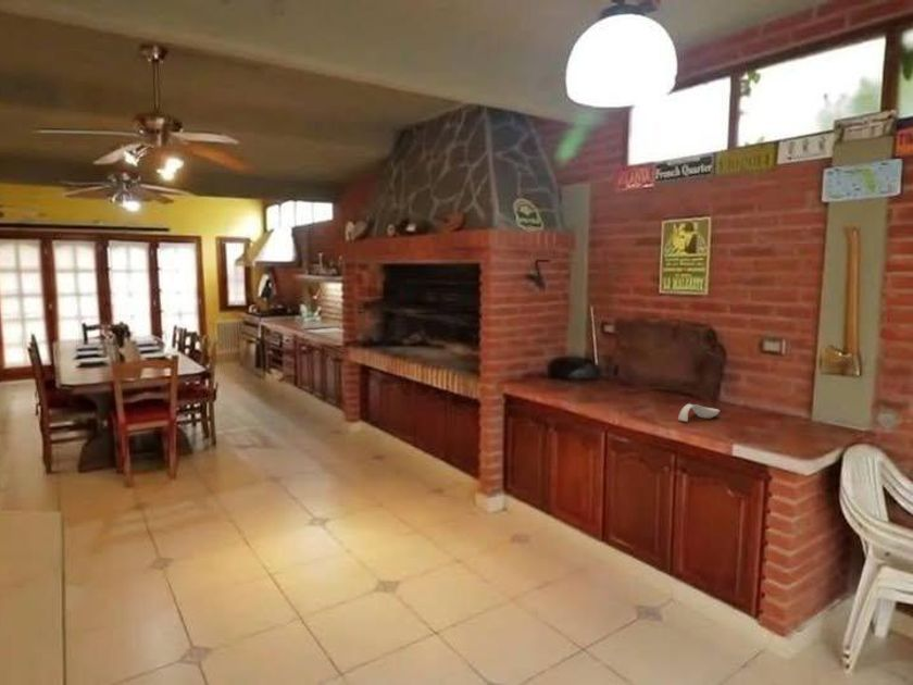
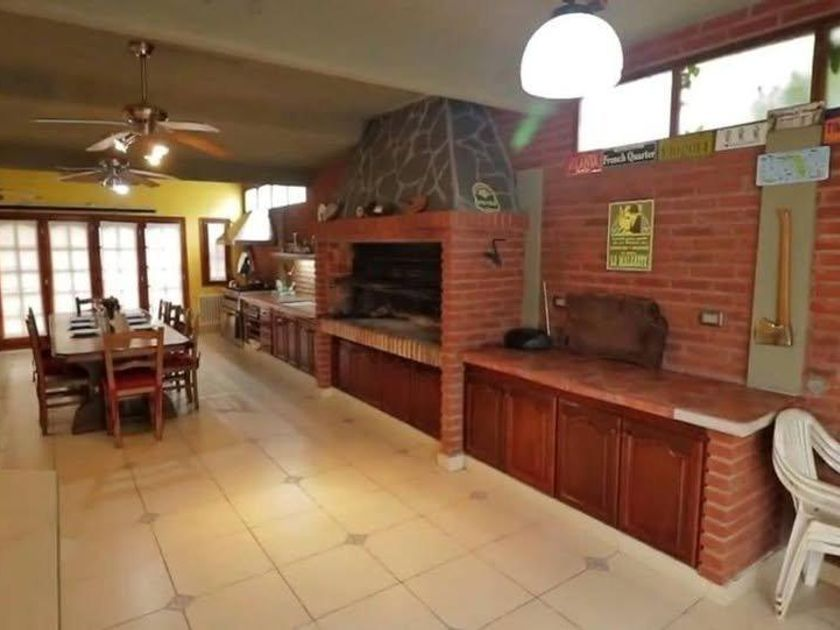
- spoon rest (698, 410)
